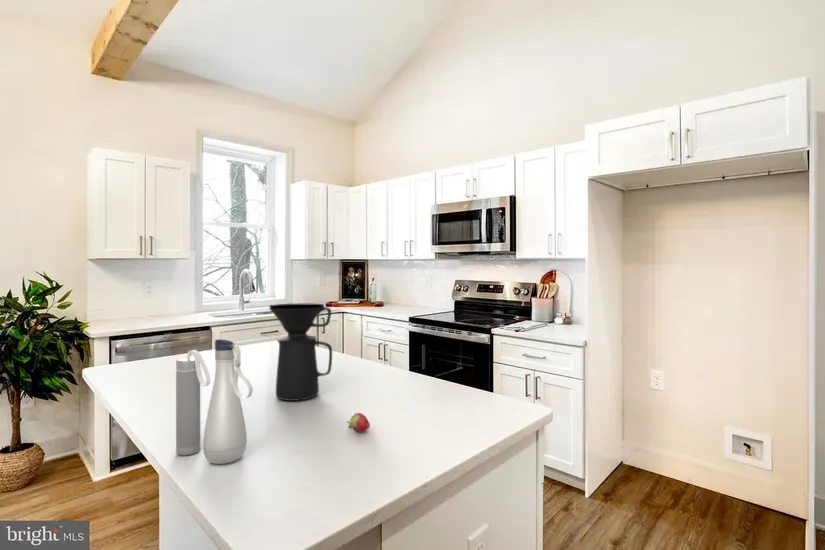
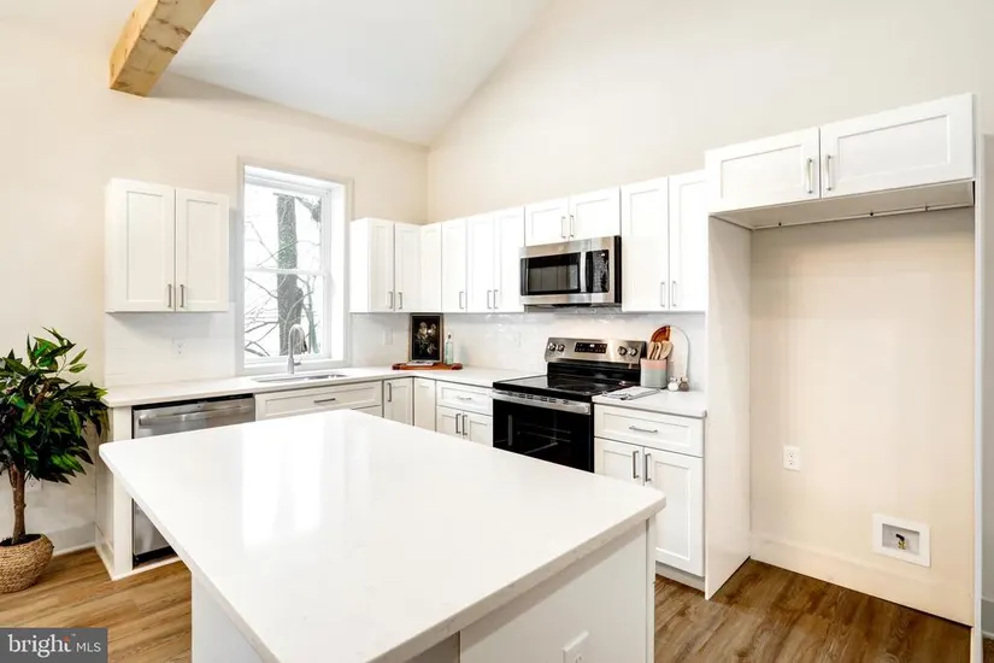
- coffee maker (297, 350)
- fruit (360, 421)
- water bottle (214, 397)
